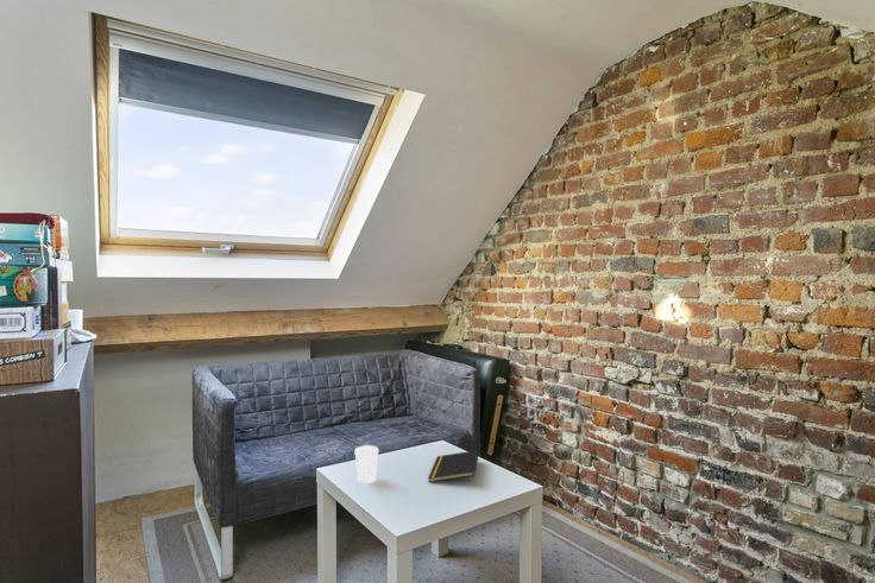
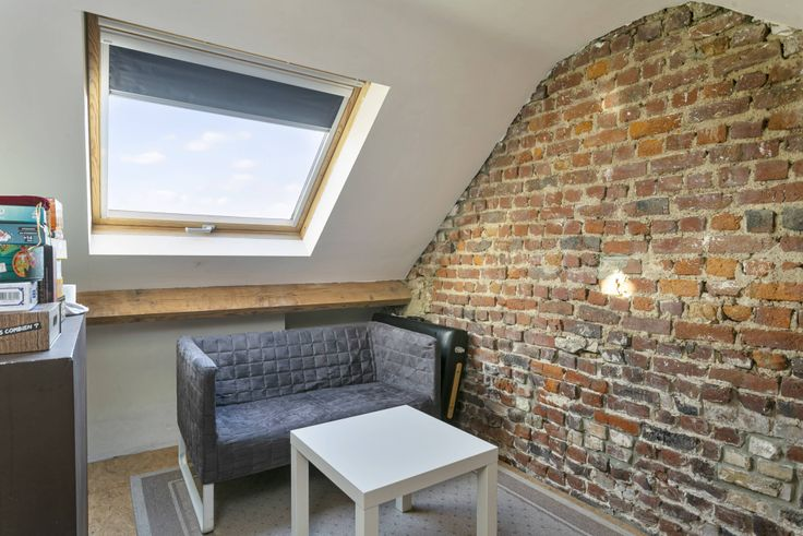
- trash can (366, 462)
- notepad (454, 464)
